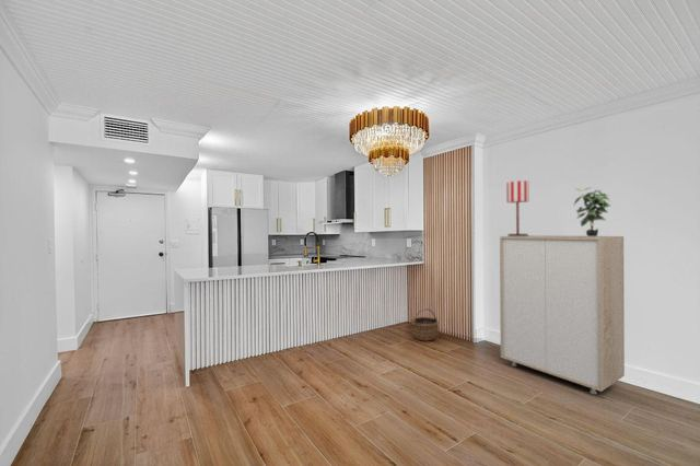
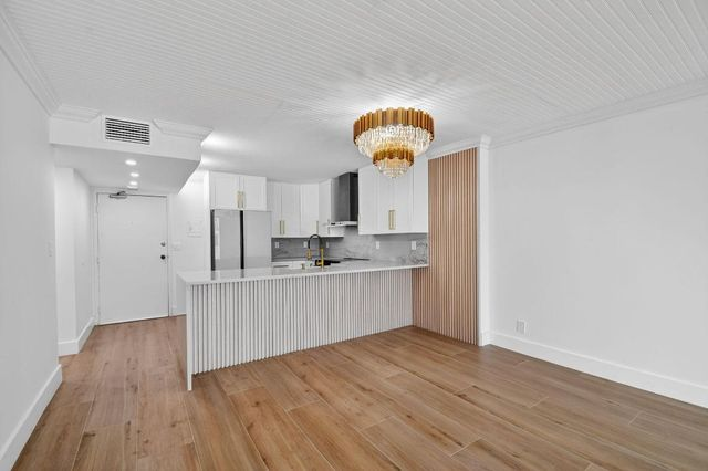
- table lamp (517, 209)
- storage cabinet (558, 304)
- potted plant (592, 211)
- wicker basket (423, 323)
